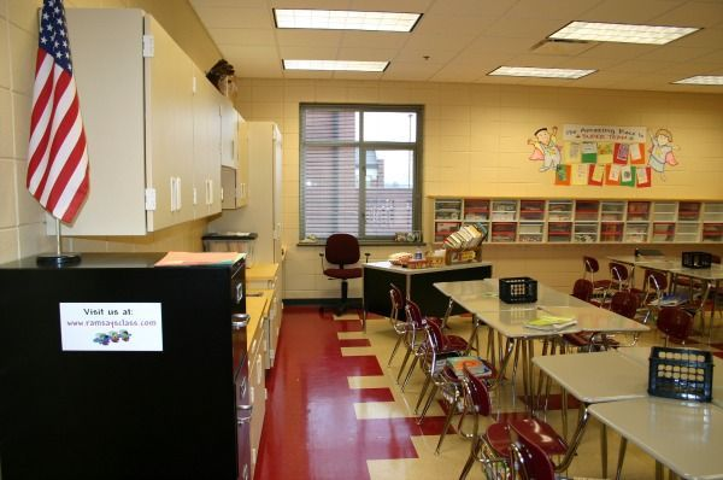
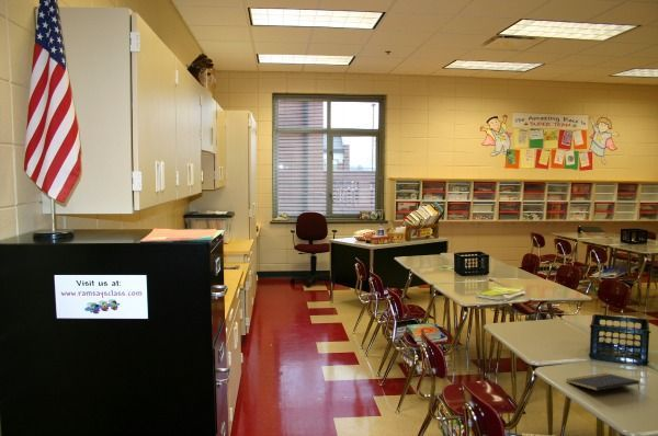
+ notepad (601, 381)
